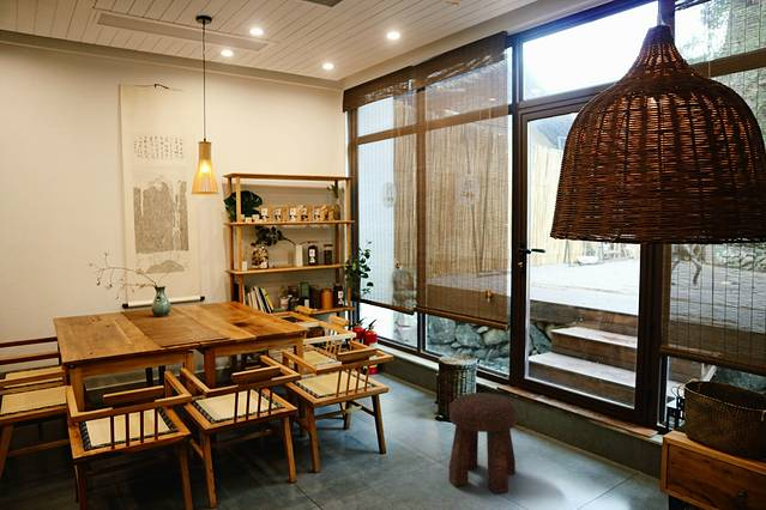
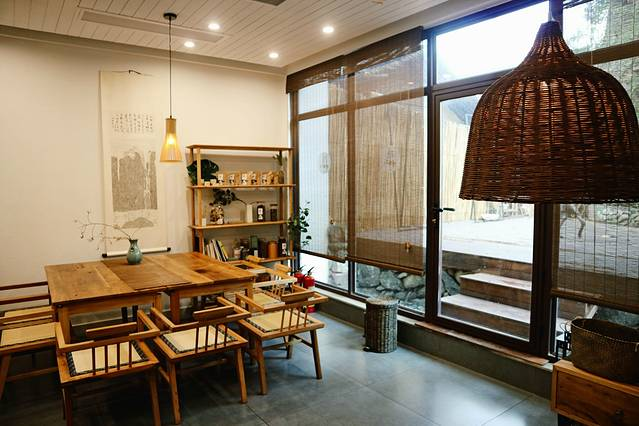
- stool (487, 438)
